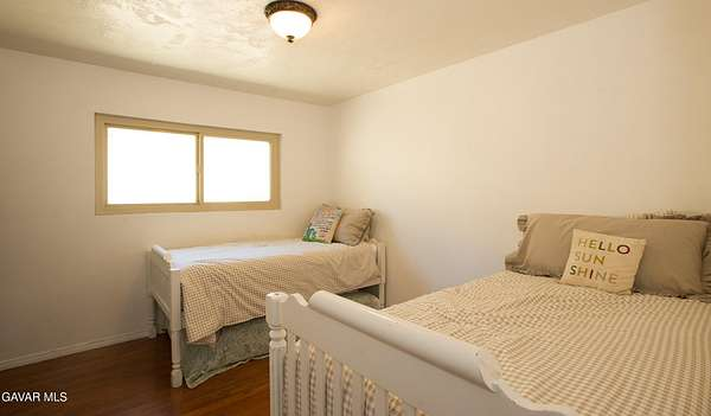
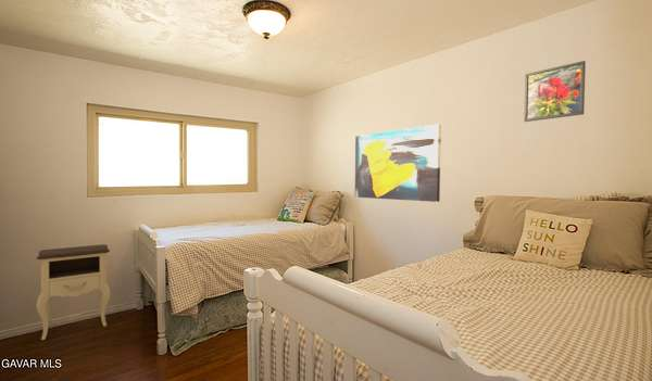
+ wall art (392, 165)
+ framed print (552, 92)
+ nightstand (75, 288)
